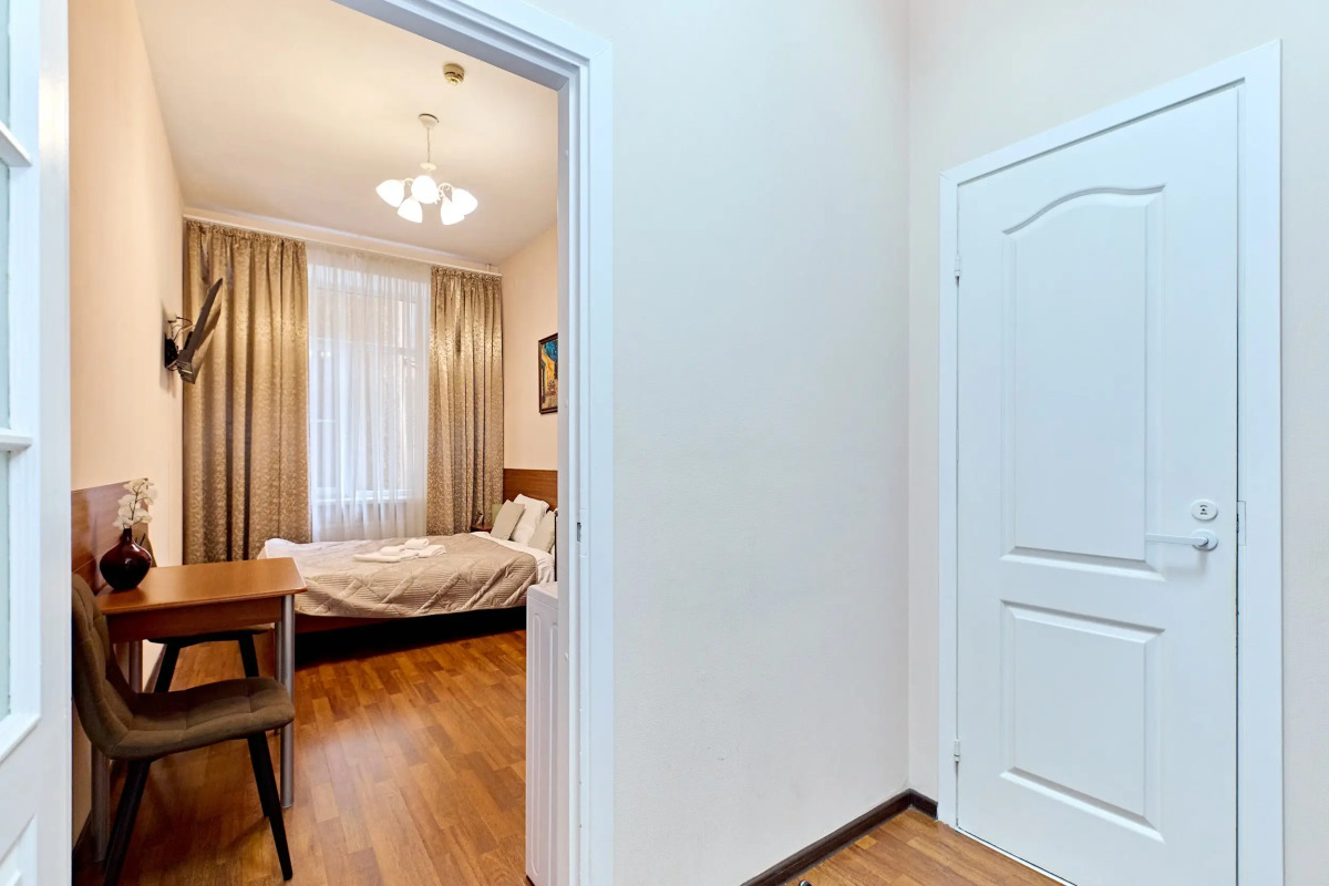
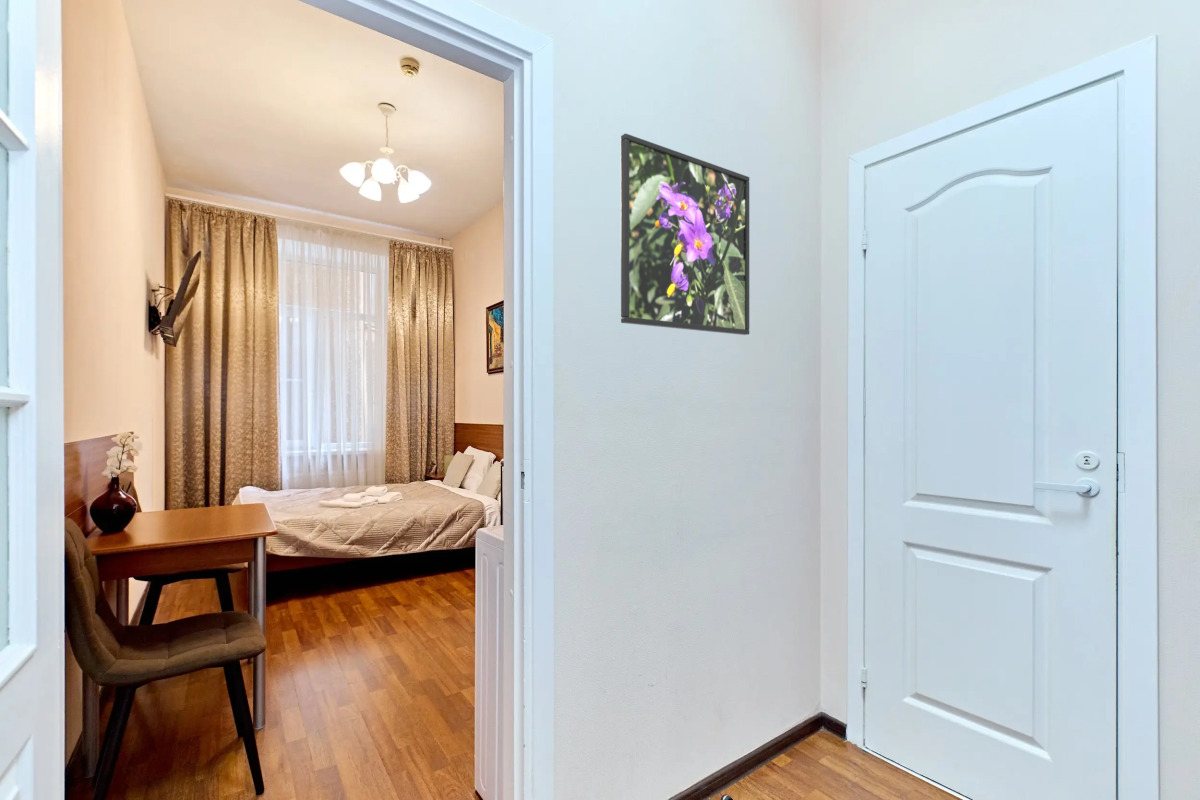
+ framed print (690, 243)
